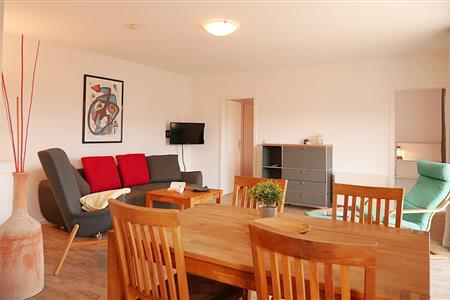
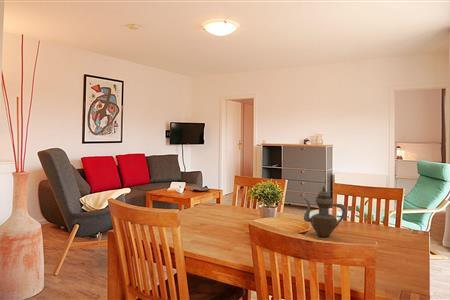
+ teapot (324, 210)
